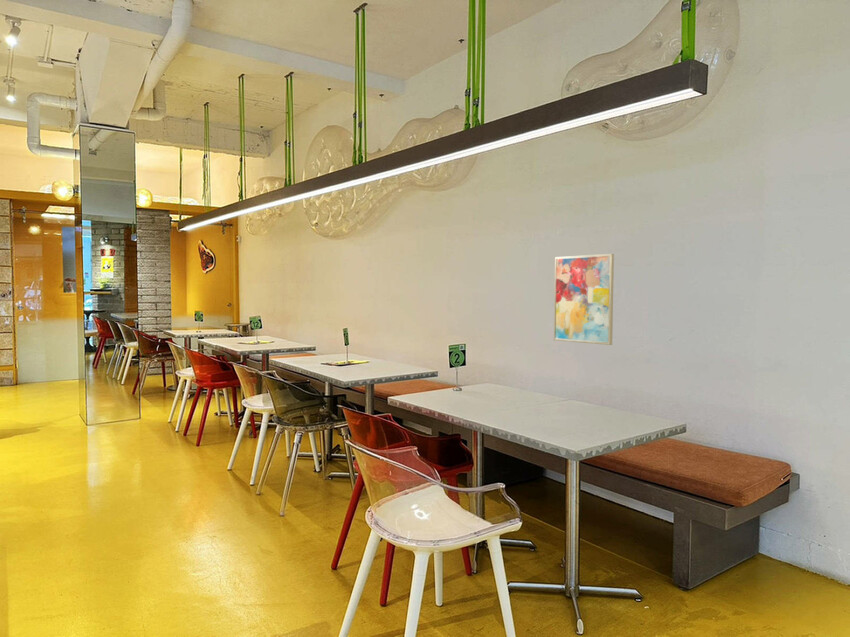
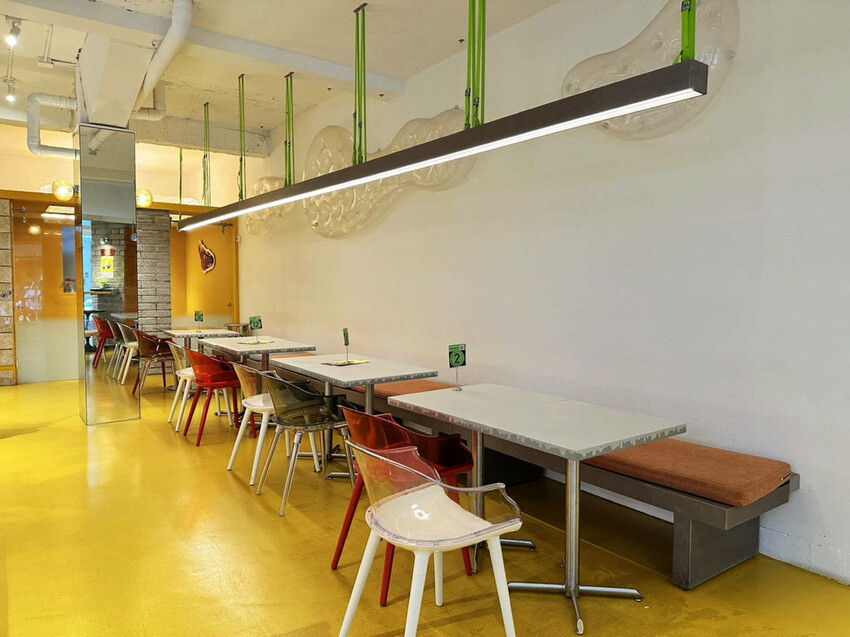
- wall art (582, 299)
